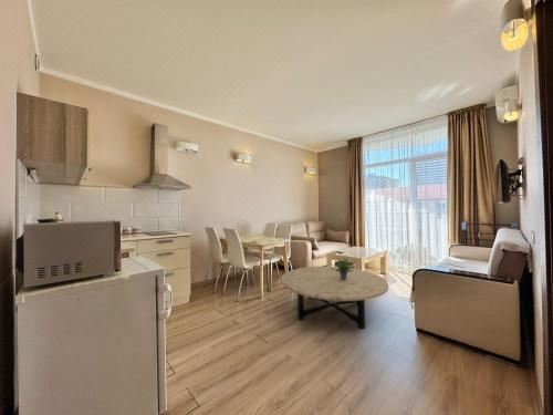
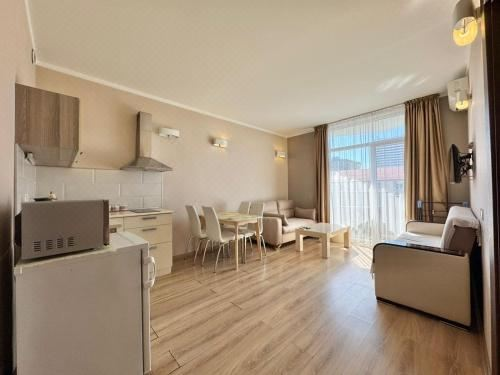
- coffee table (332, 293)
- potted plant (342, 264)
